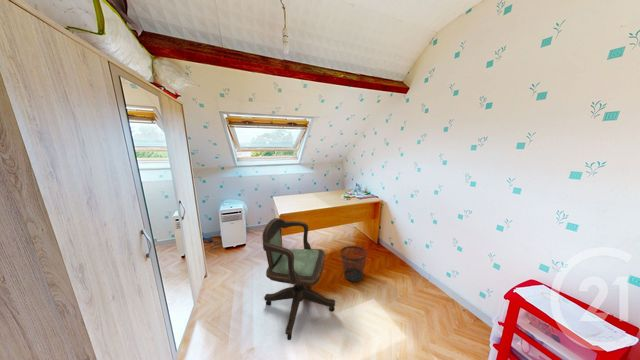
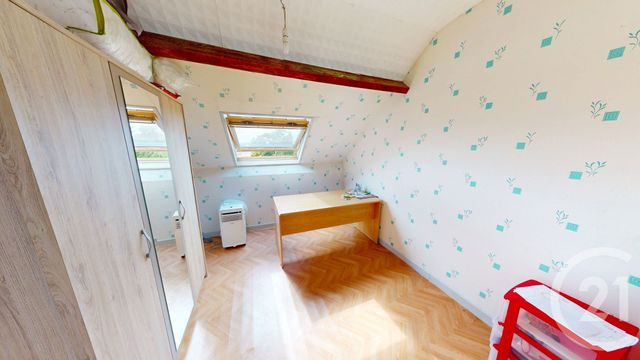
- office chair (297, 266)
- wastebasket (353, 263)
